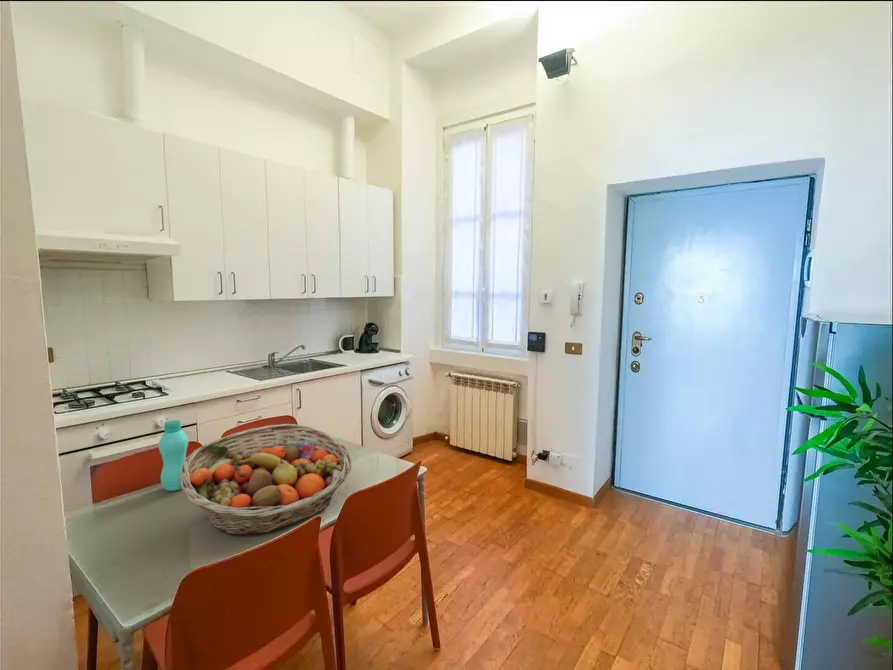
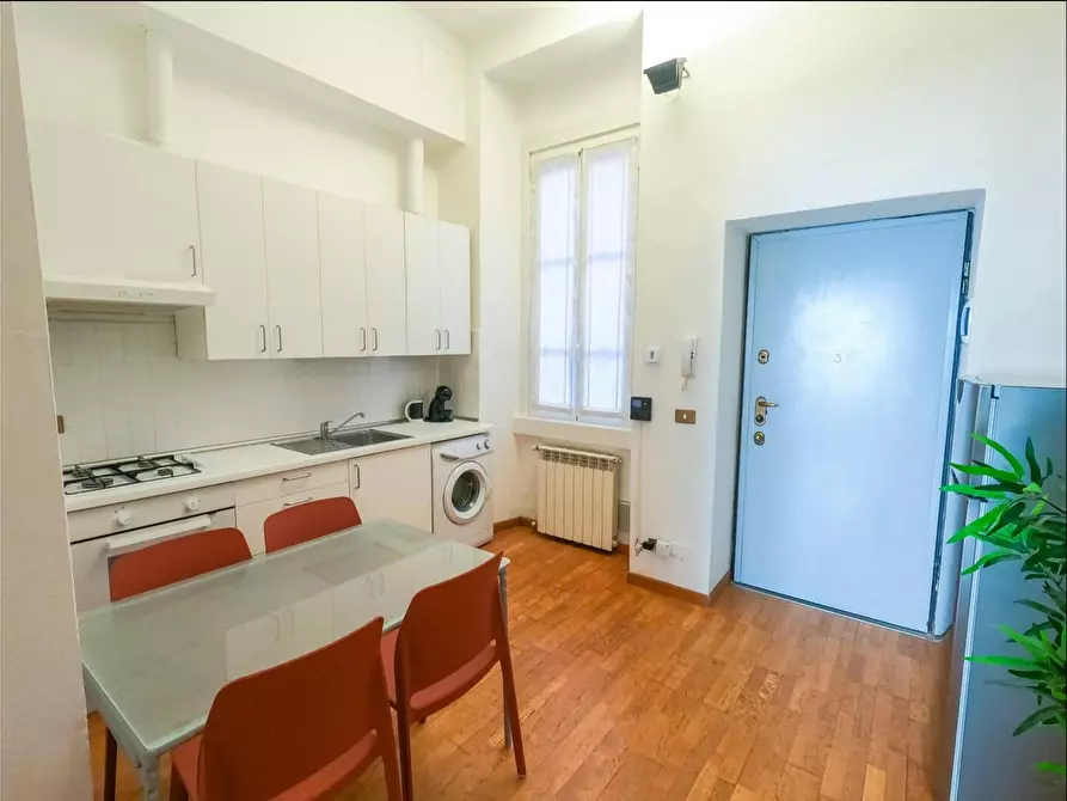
- fruit basket (272, 474)
- bottle (174, 454)
